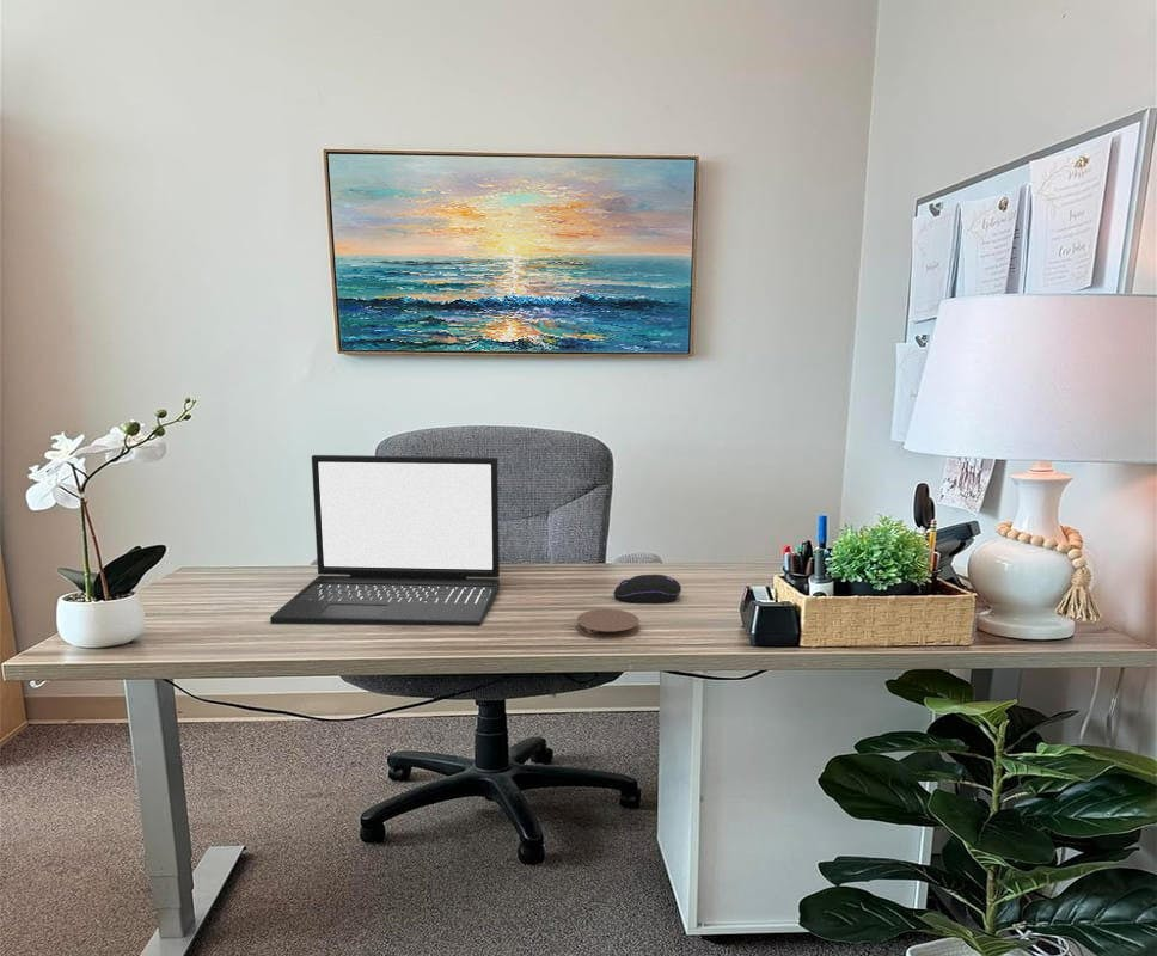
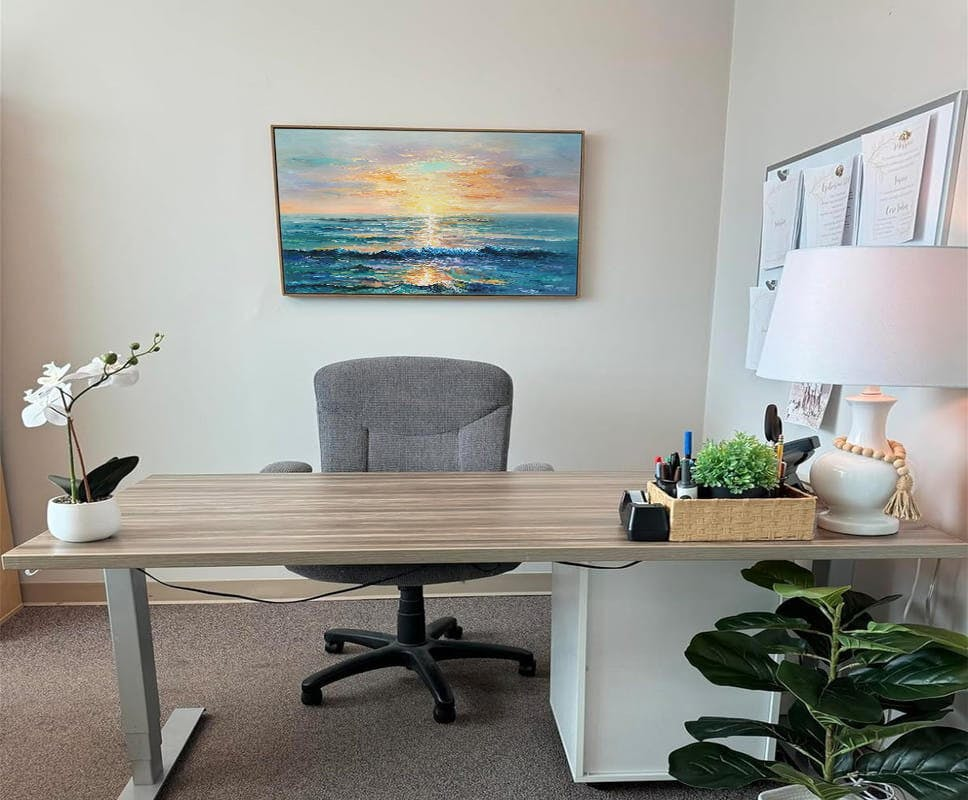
- computer mouse (647, 587)
- laptop (391, 537)
- coaster (607, 624)
